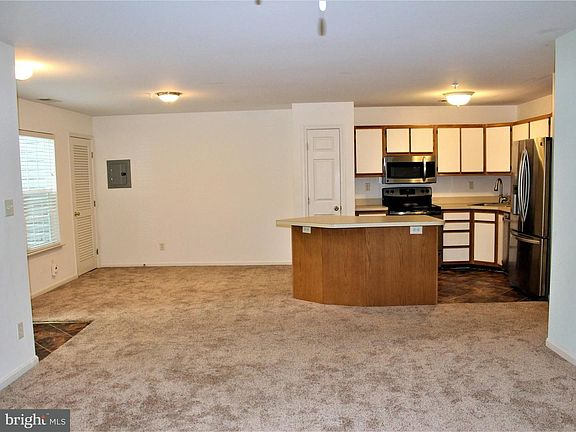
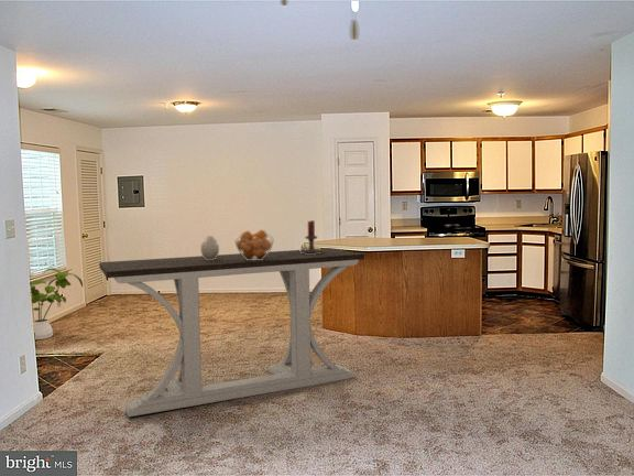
+ fruit basket (254, 245)
+ candle holder (309, 236)
+ house plant (52, 302)
+ dining table (199, 325)
+ vase (209, 247)
